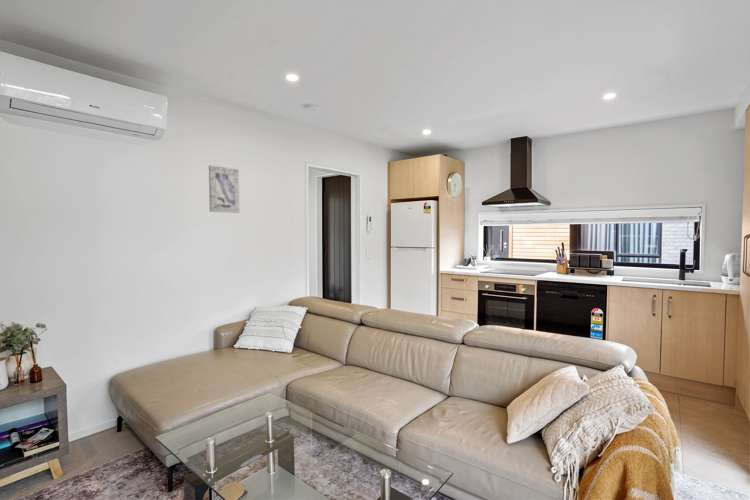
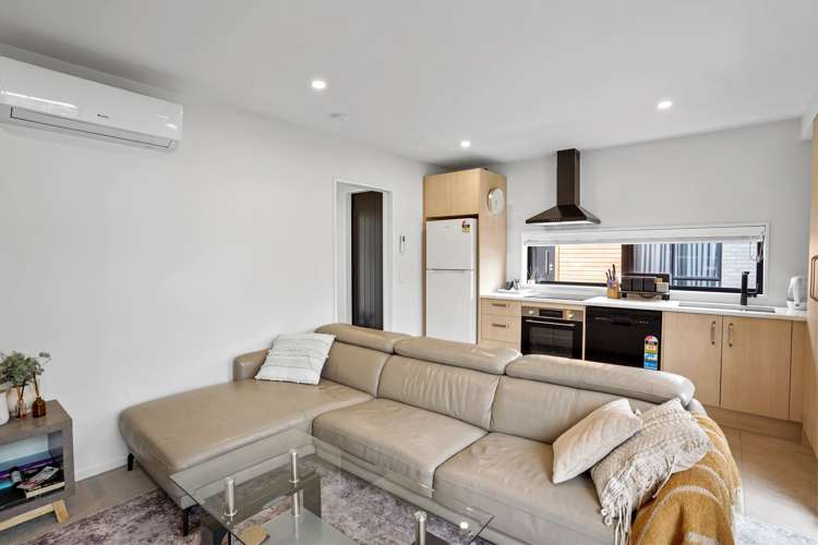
- wall art (224, 189)
